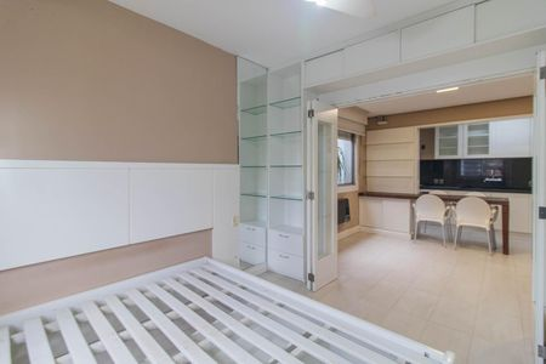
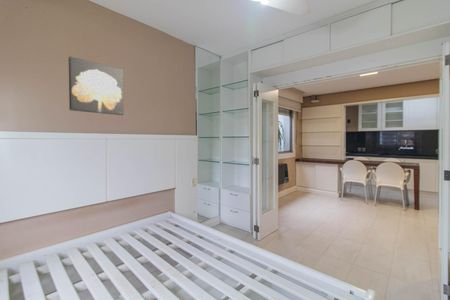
+ wall art (98, 88)
